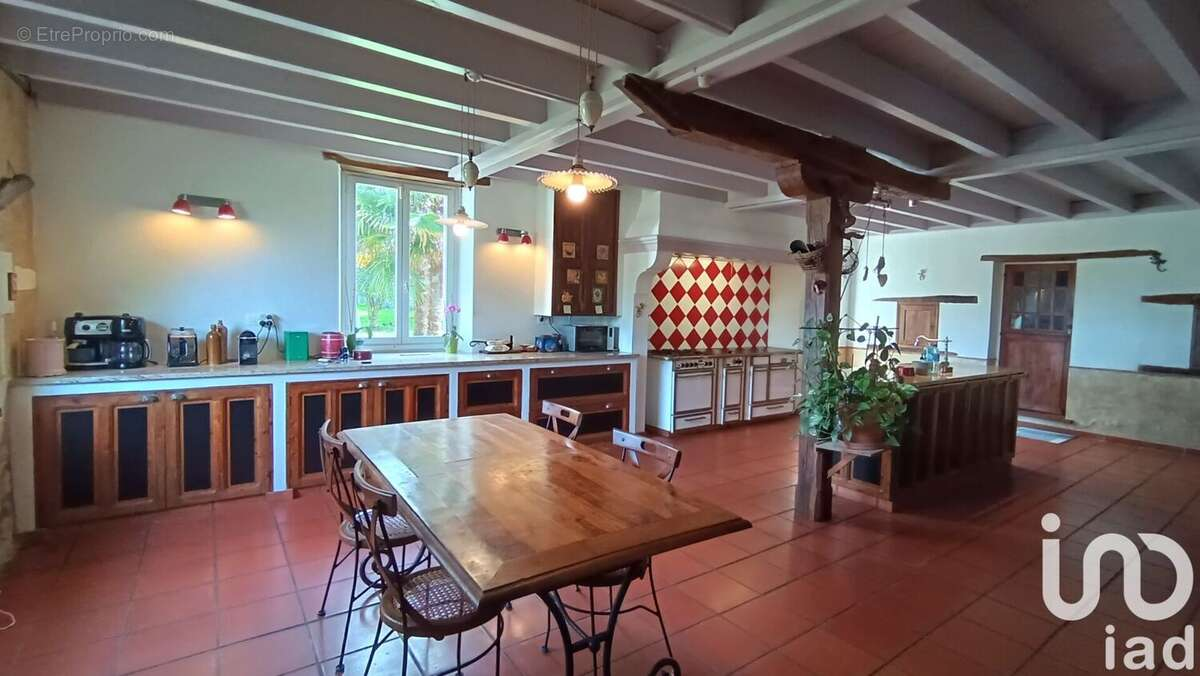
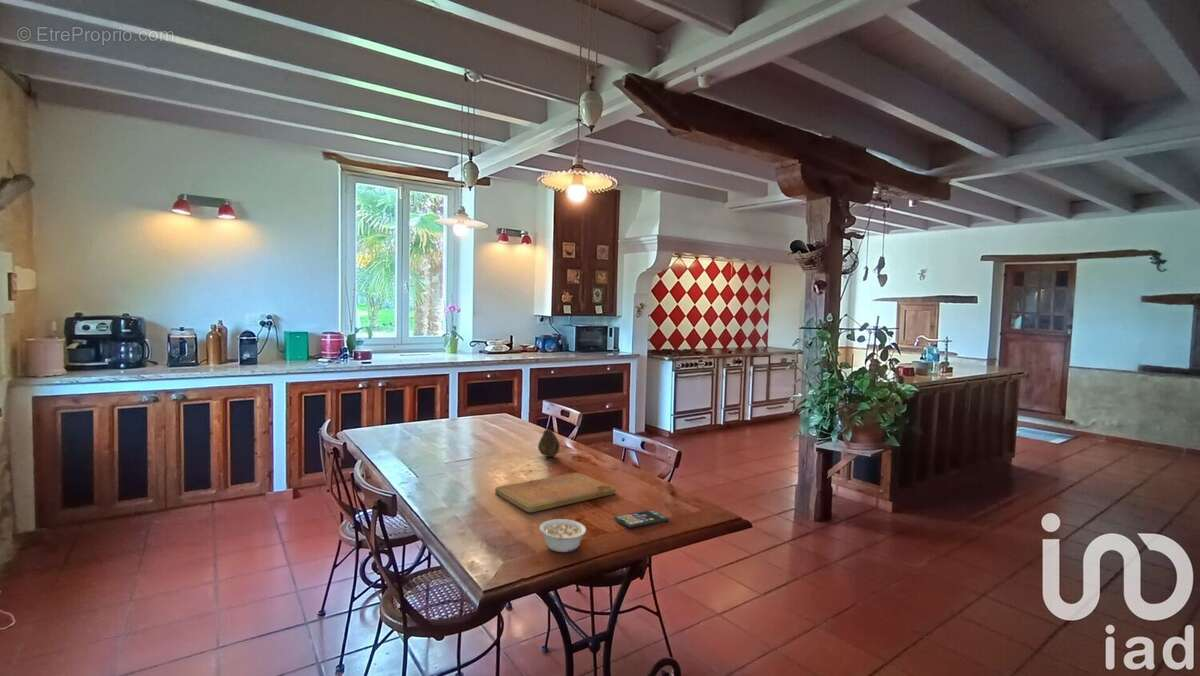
+ cutting board (555, 490)
+ fruit (548, 442)
+ legume (563, 535)
+ smartphone (641, 518)
